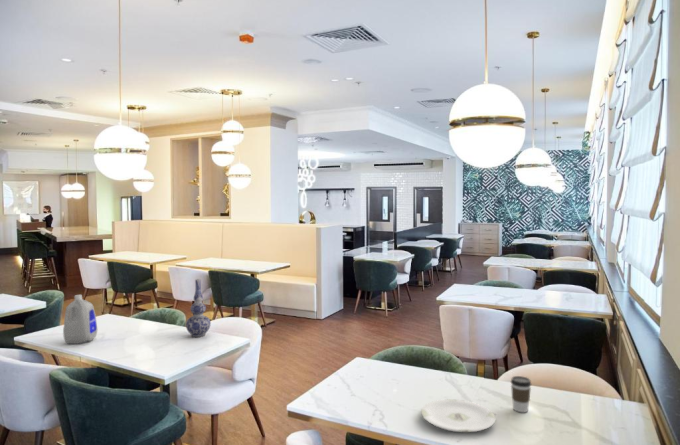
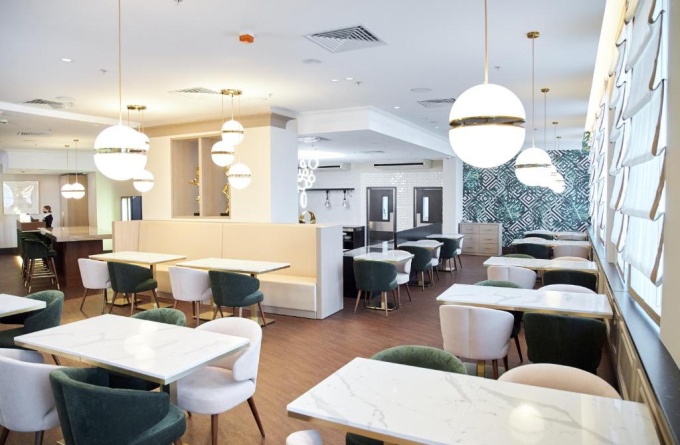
- bottle (79, 318)
- vase (198, 307)
- coffee cup (520, 394)
- plate (457, 416)
